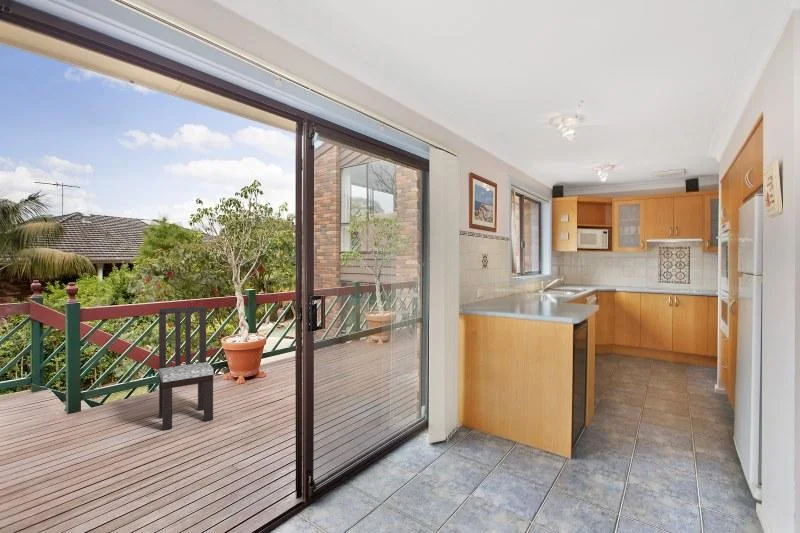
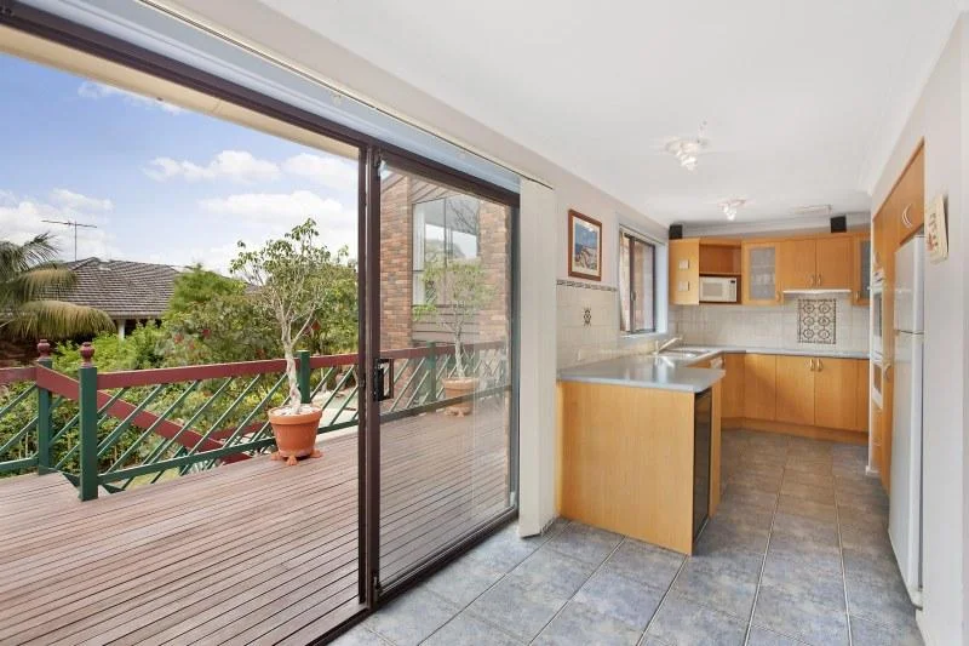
- dining chair (185, 363)
